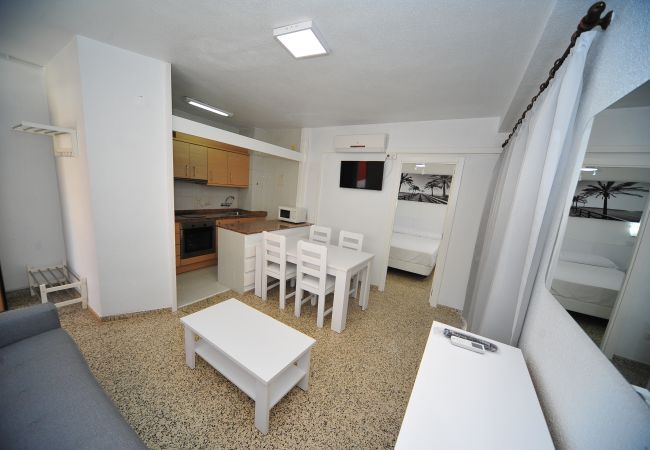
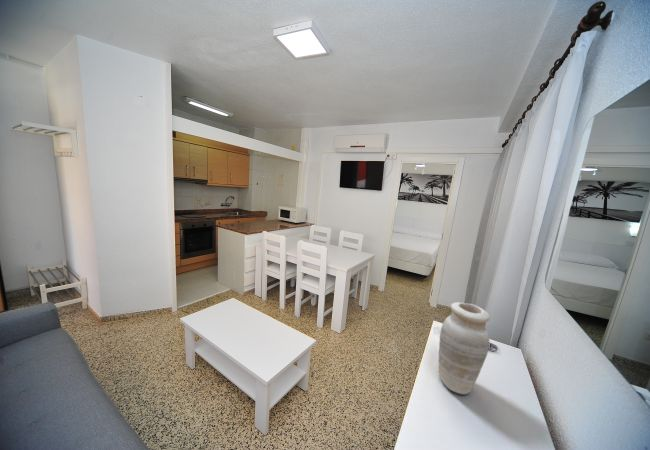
+ vase (462, 346)
